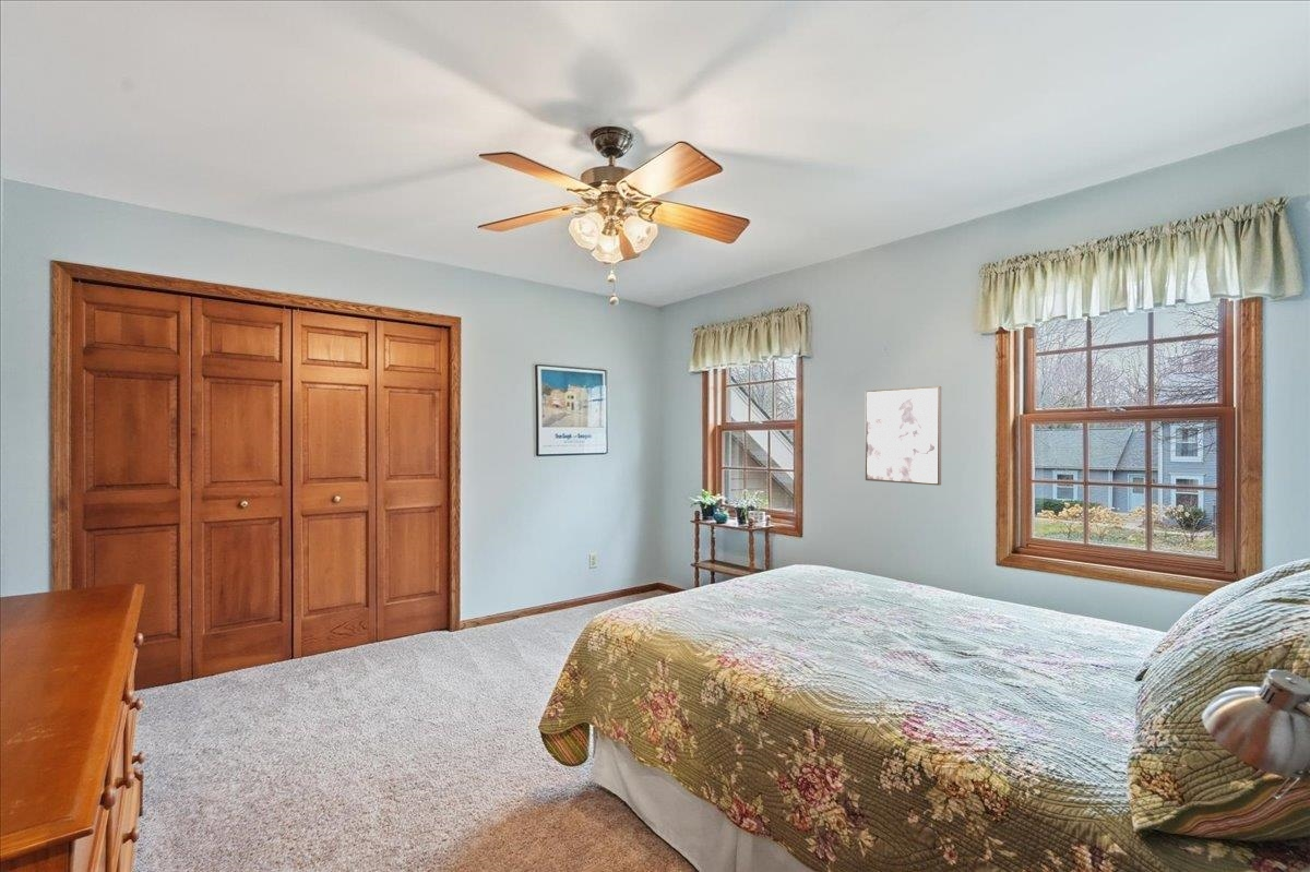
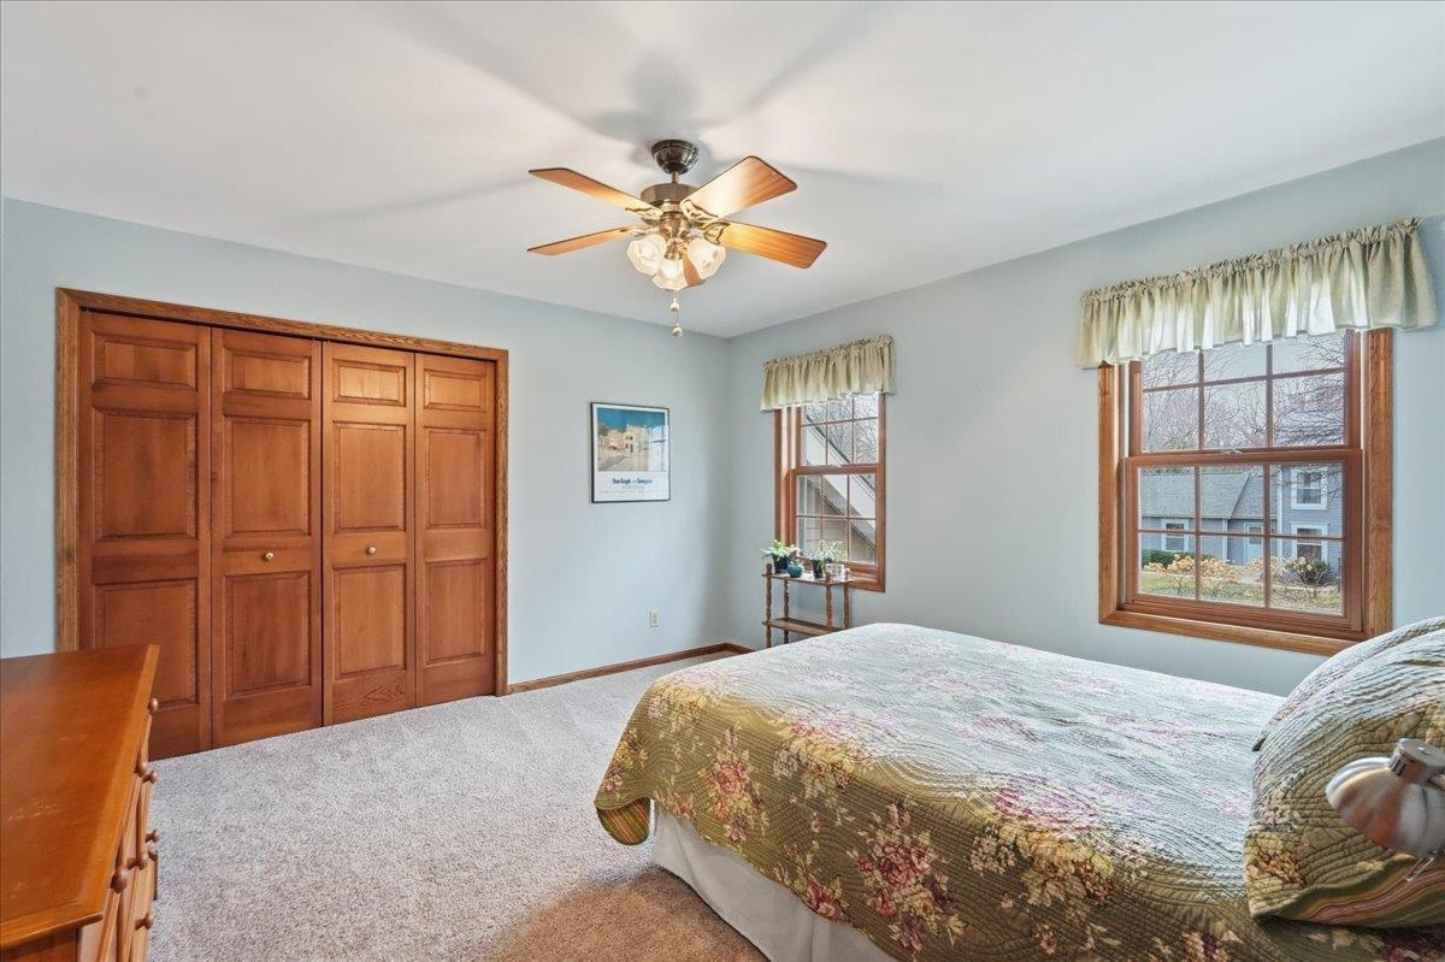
- wall art (901, 435)
